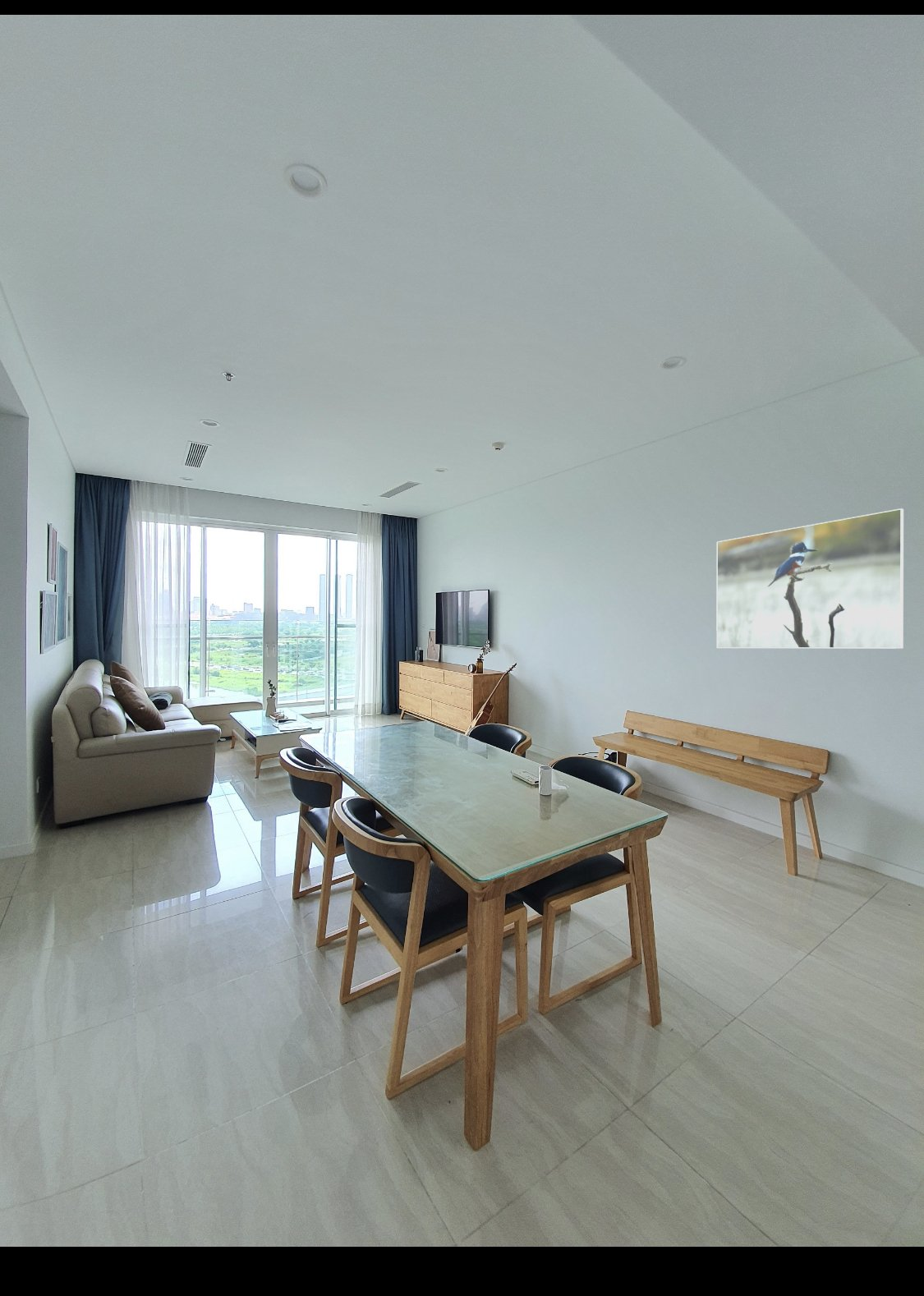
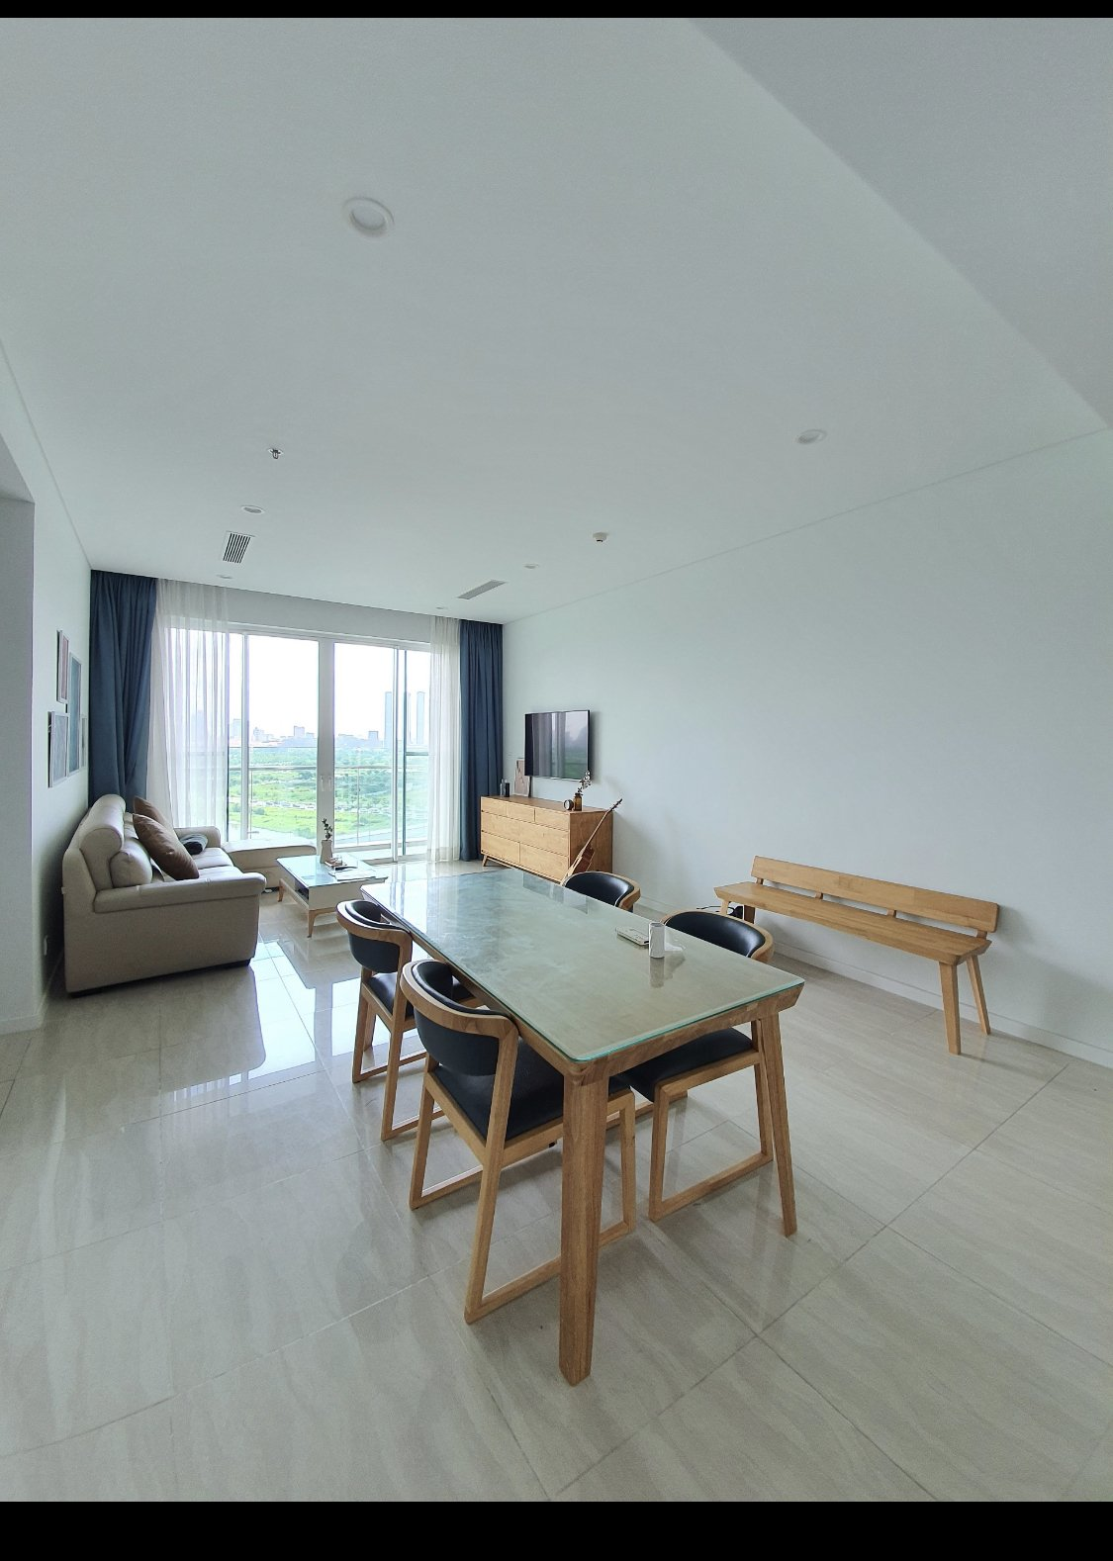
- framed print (798, 587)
